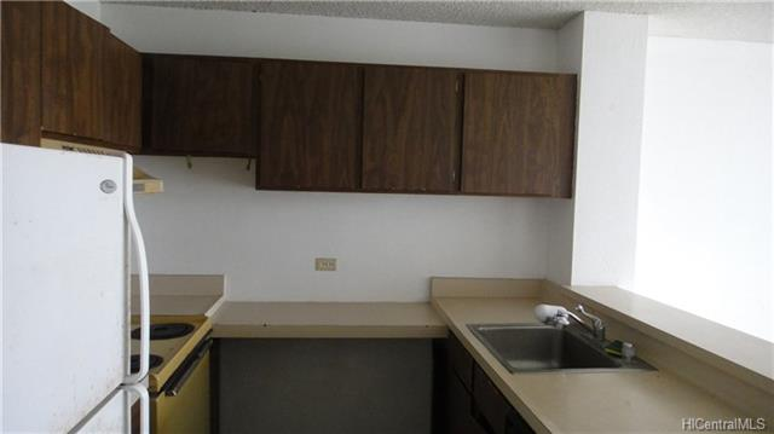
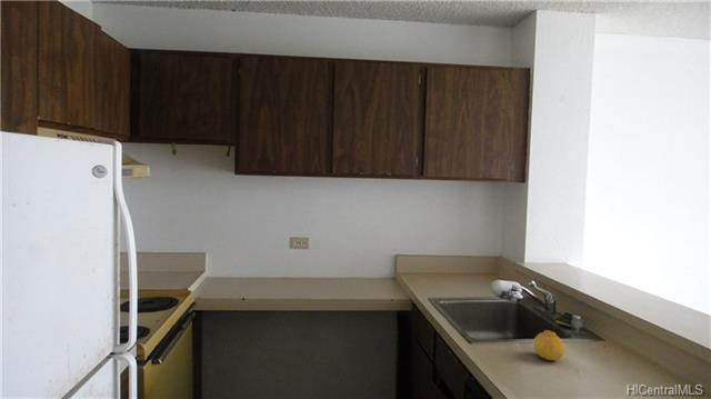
+ fruit (549, 345)
